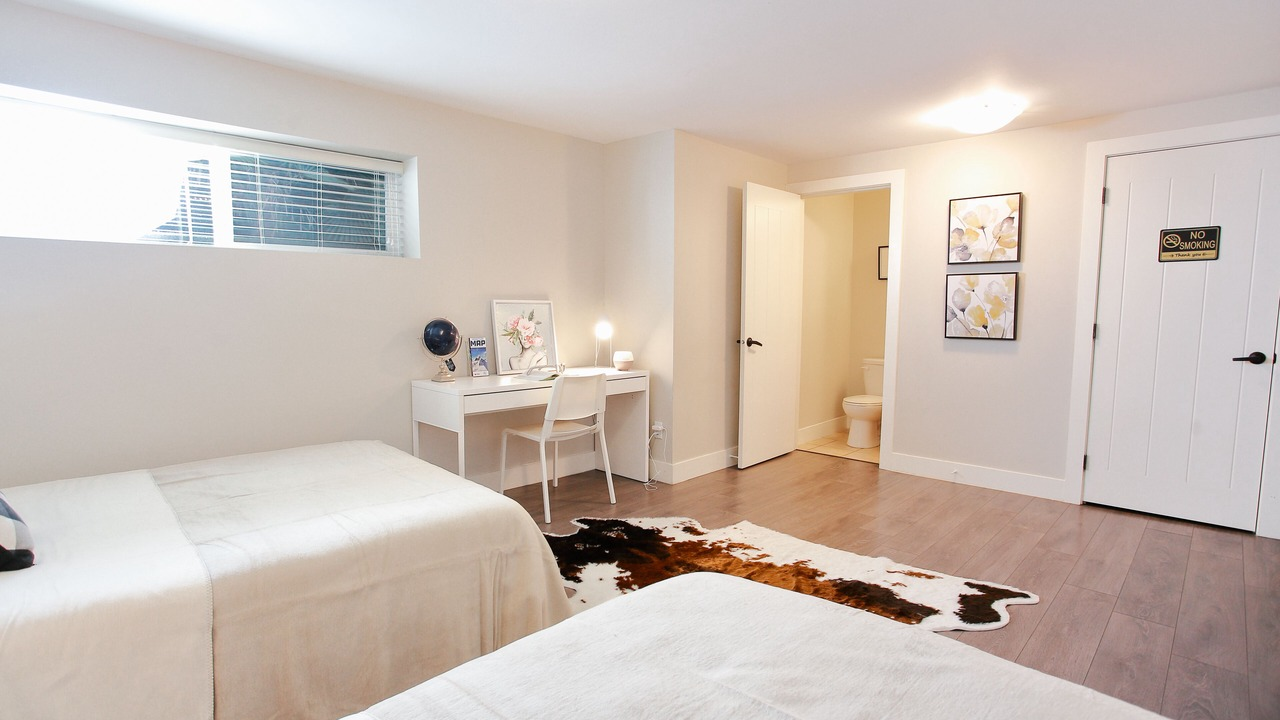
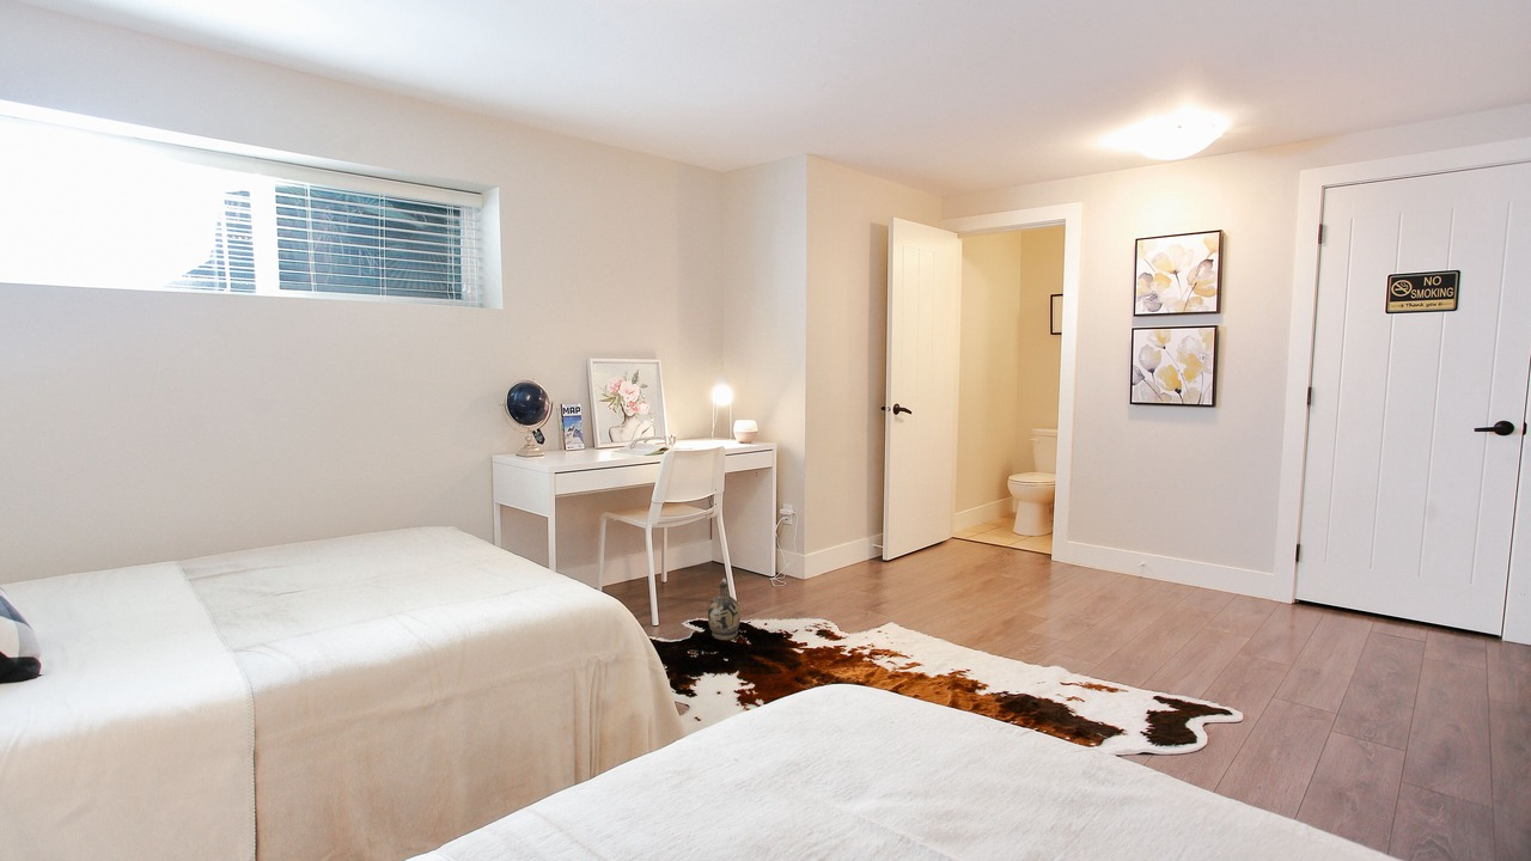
+ ceramic jug (724, 607)
